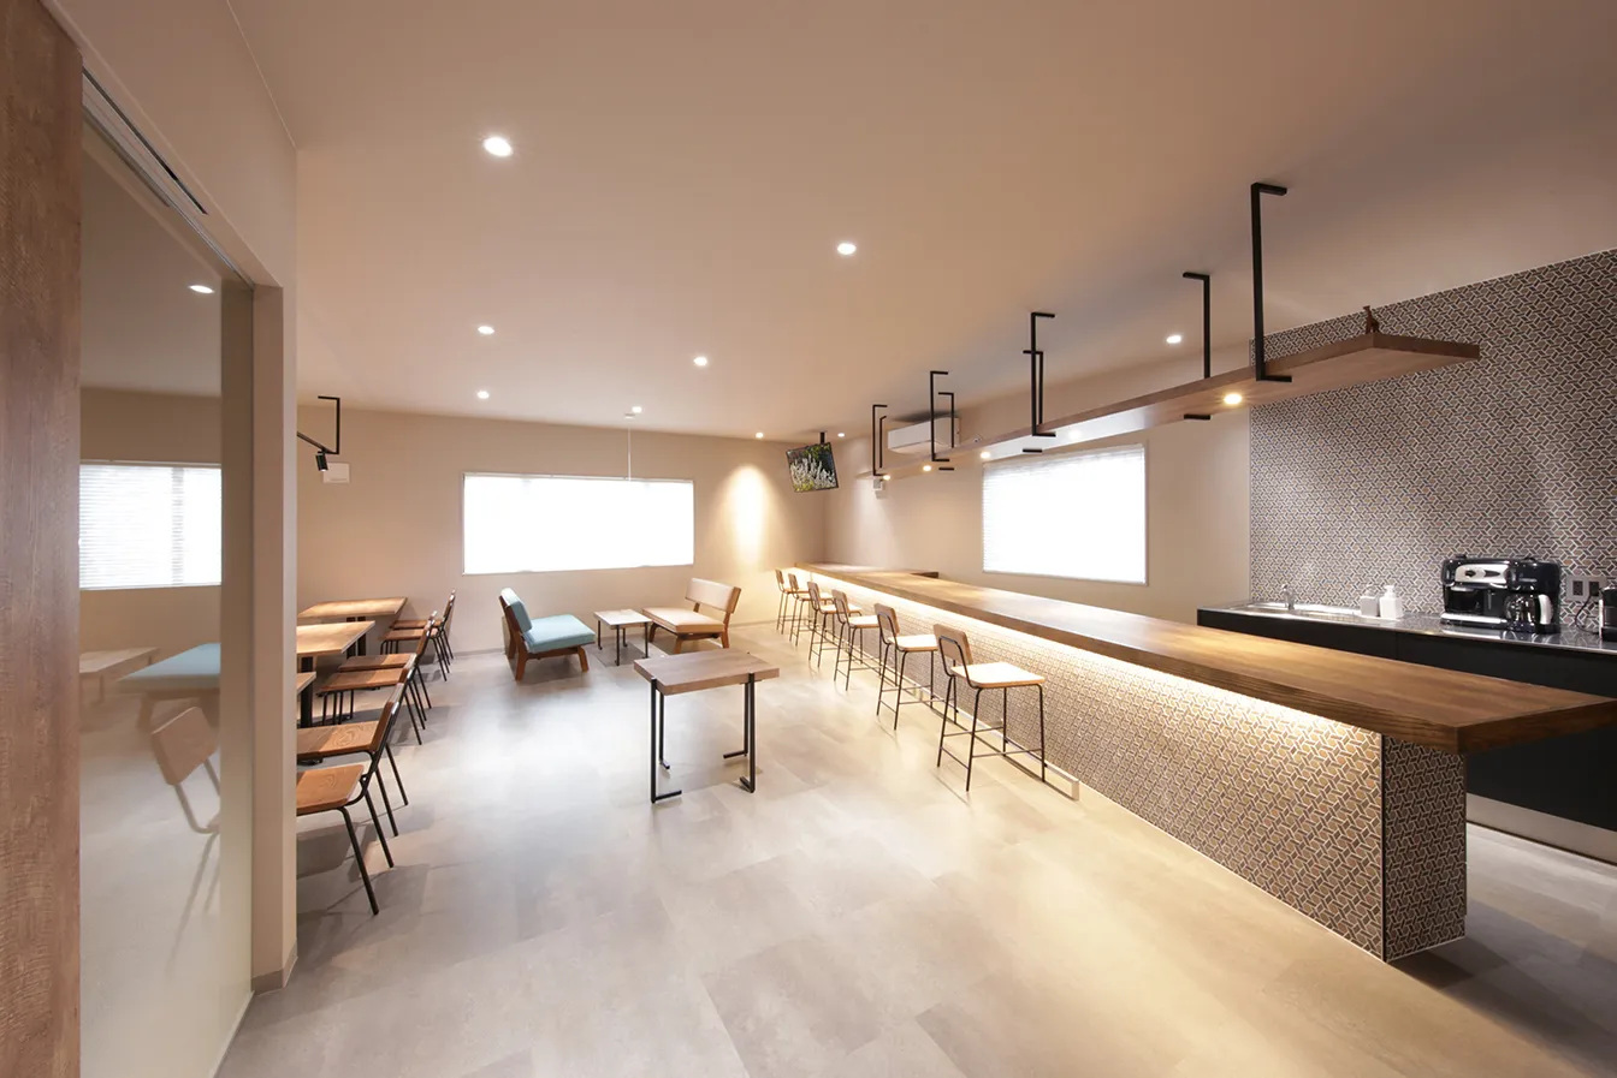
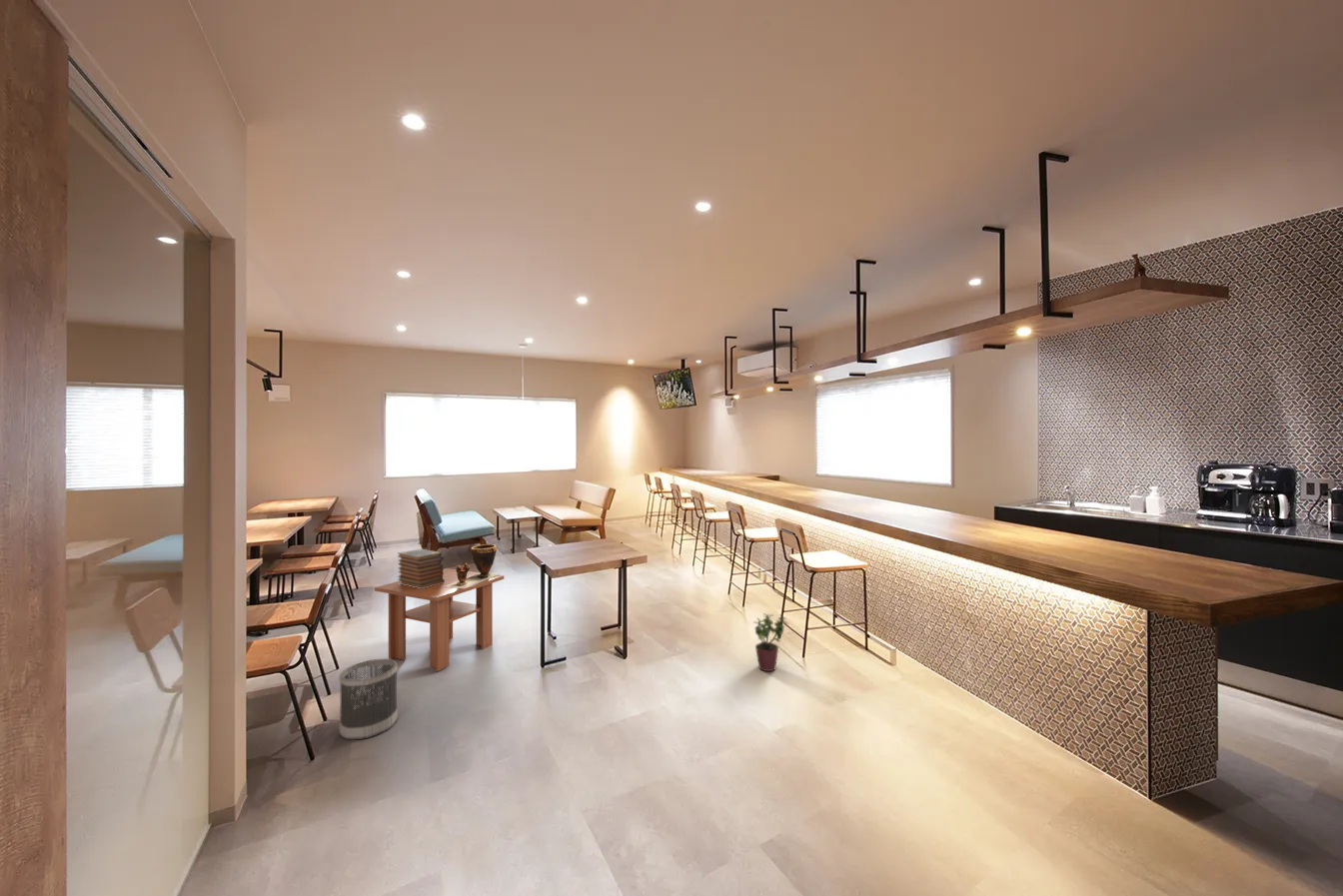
+ clay pot (475, 563)
+ potted plant (767, 642)
+ coffee table (442, 616)
+ wastebasket (369, 697)
+ book stack (420, 567)
